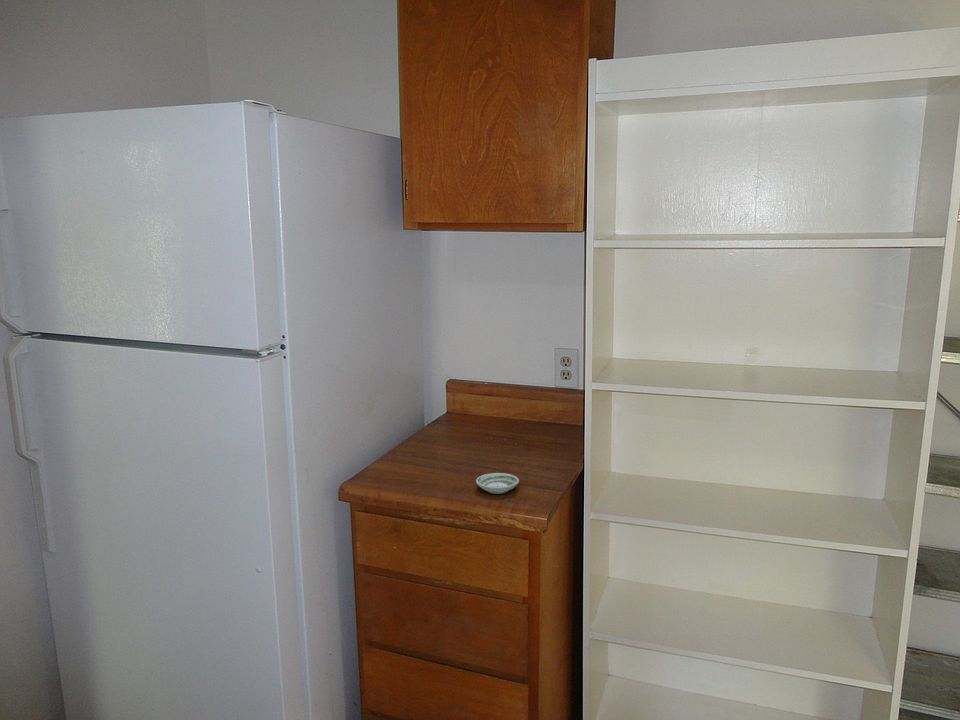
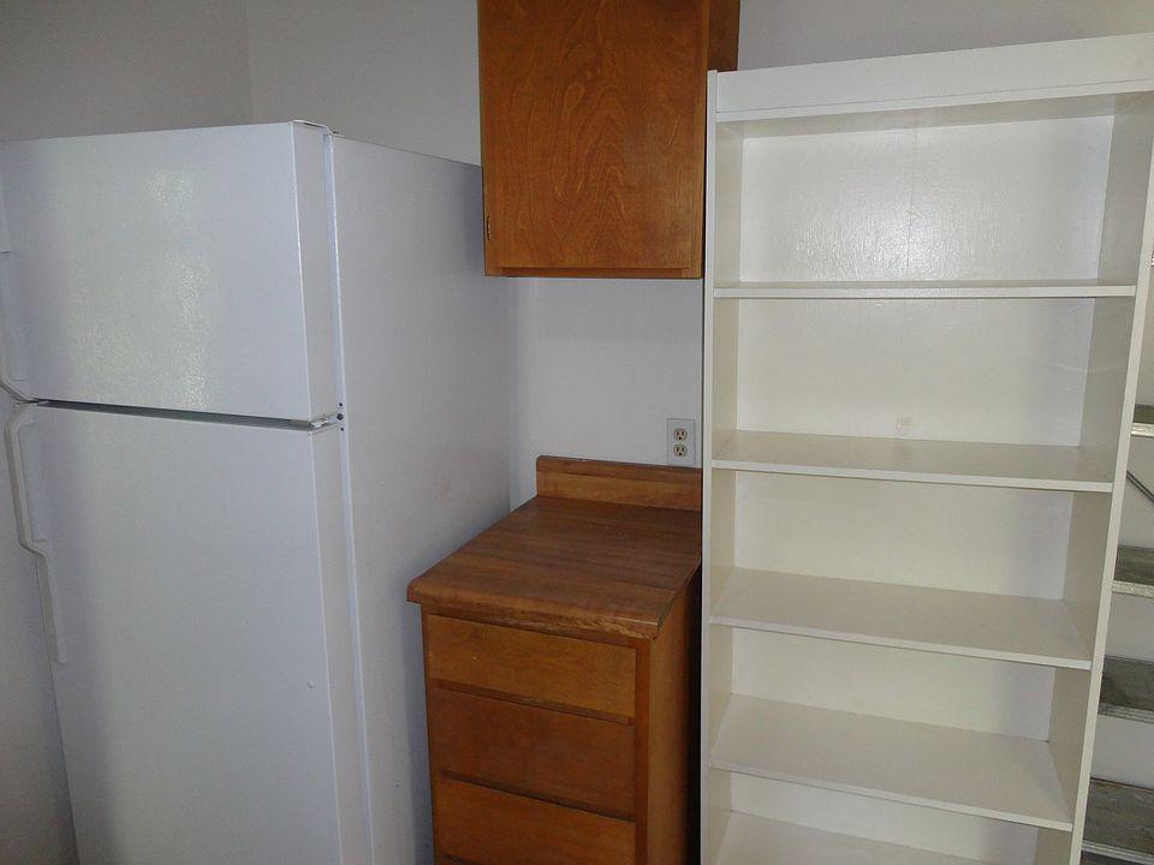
- saucer (497, 484)
